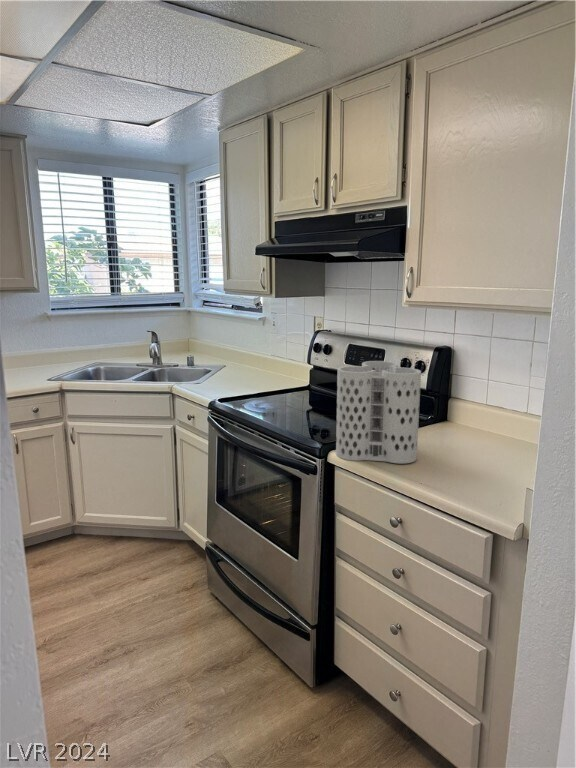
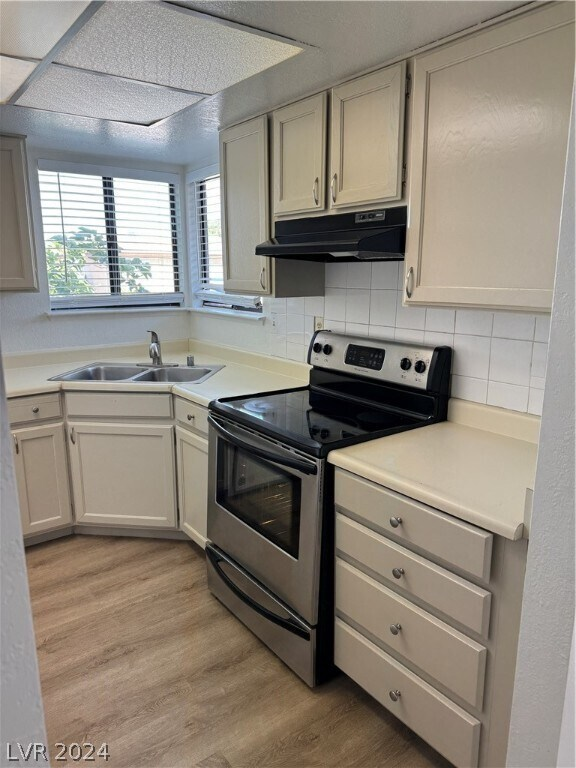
- utensil holder (383, 411)
